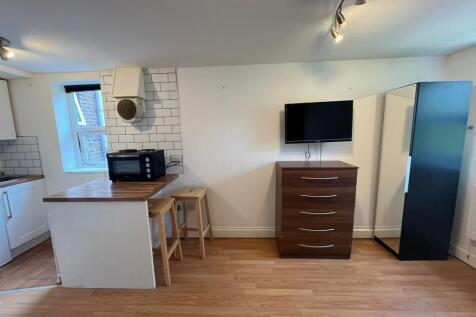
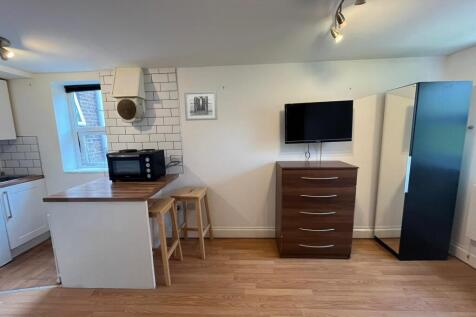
+ wall art (201, 106)
